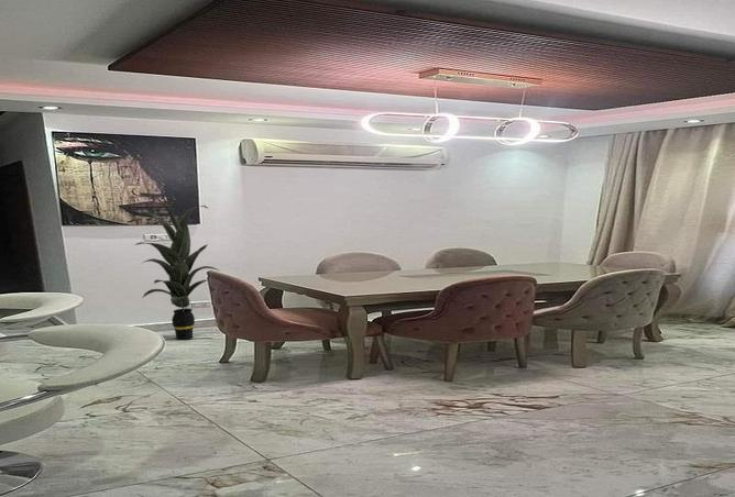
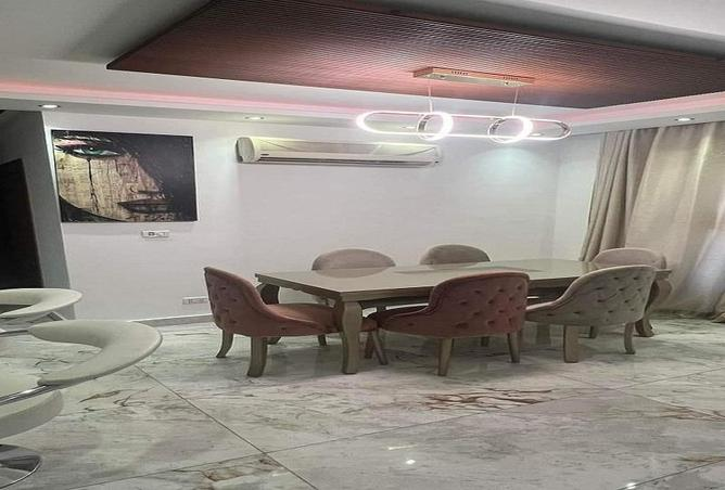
- indoor plant (174, 269)
